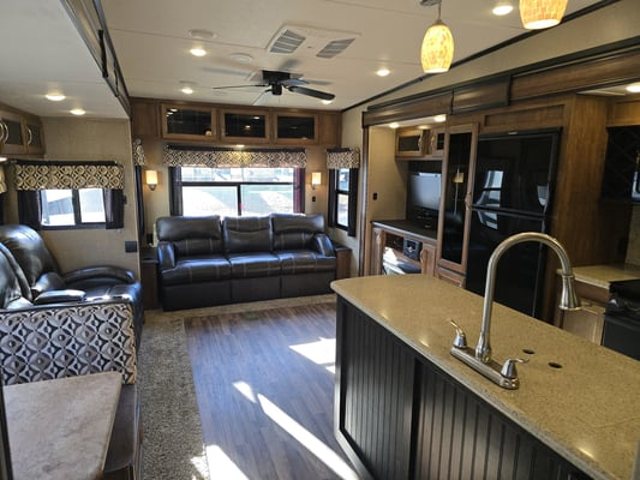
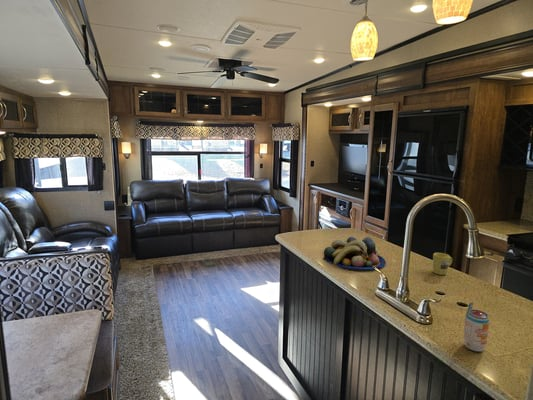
+ beverage can (475, 326)
+ mug (443, 263)
+ fruit bowl (355, 249)
